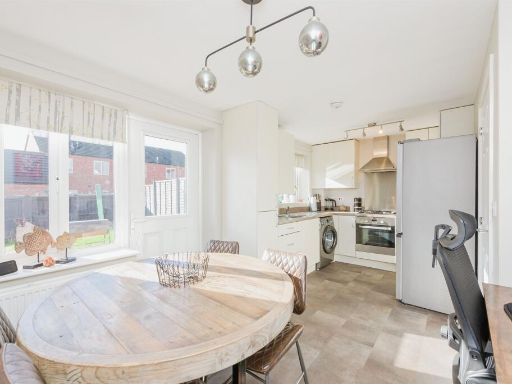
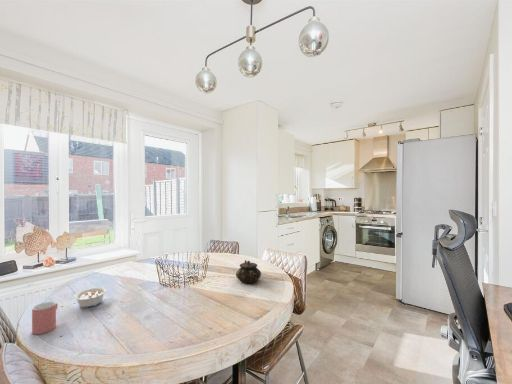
+ legume (90, 297)
+ teapot (248, 270)
+ cup (47, 315)
